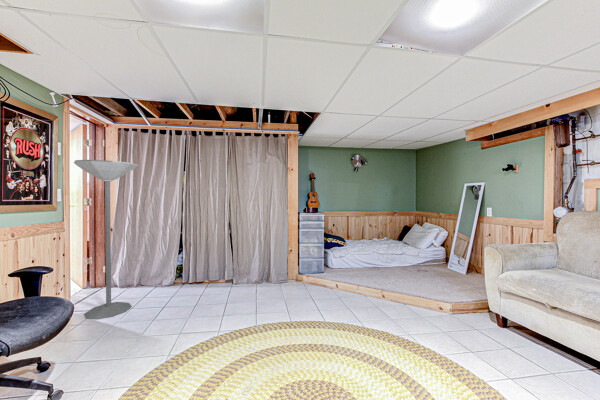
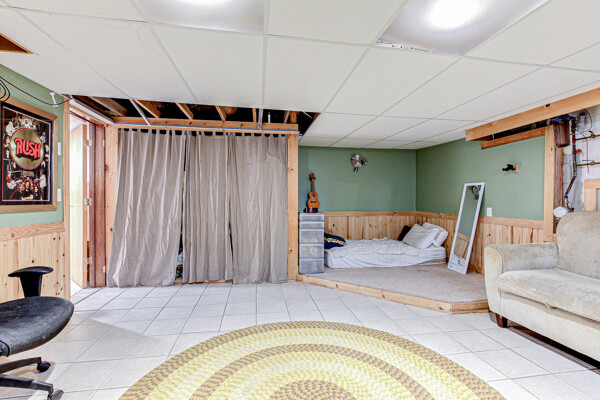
- floor lamp (108, 236)
